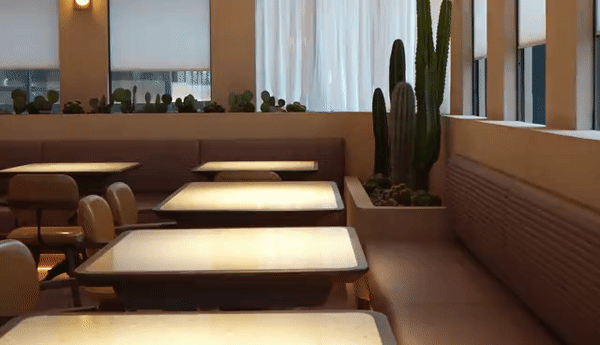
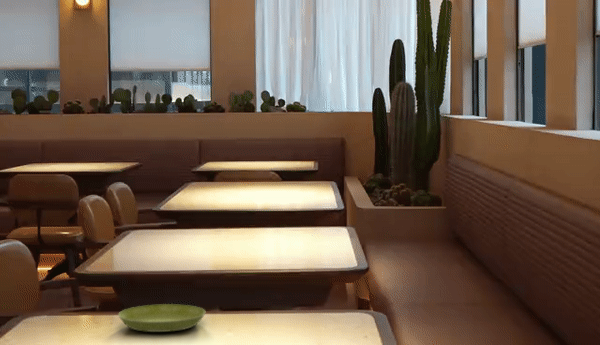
+ saucer (162, 318)
